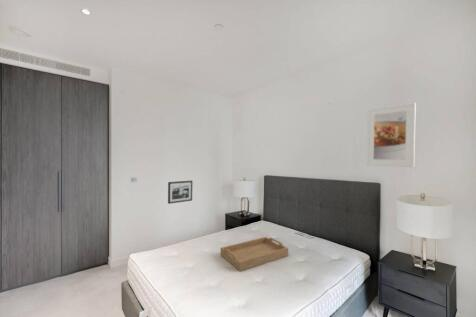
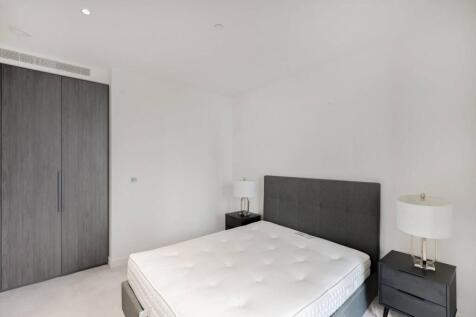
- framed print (389, 136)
- serving tray (254, 250)
- picture frame (180, 191)
